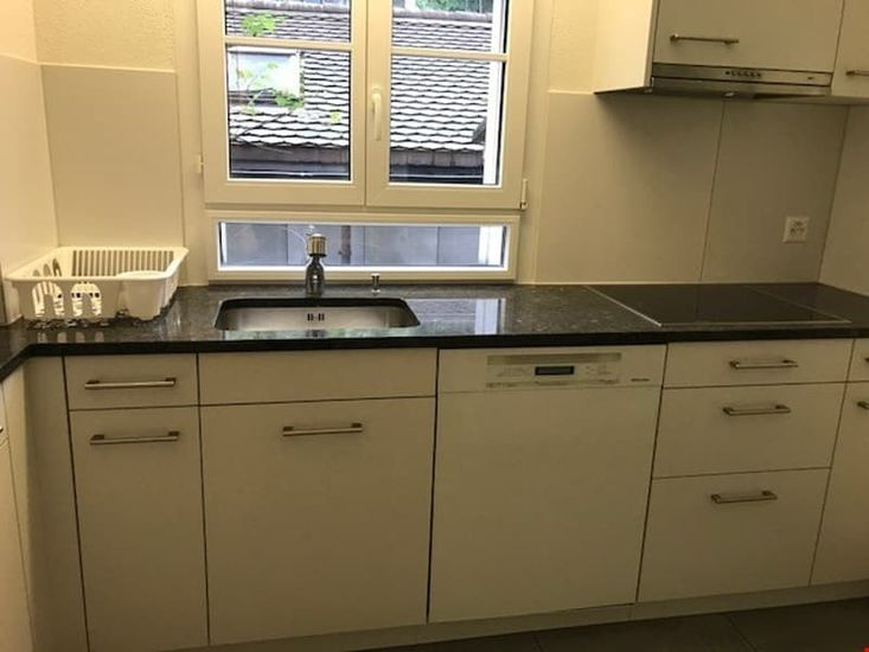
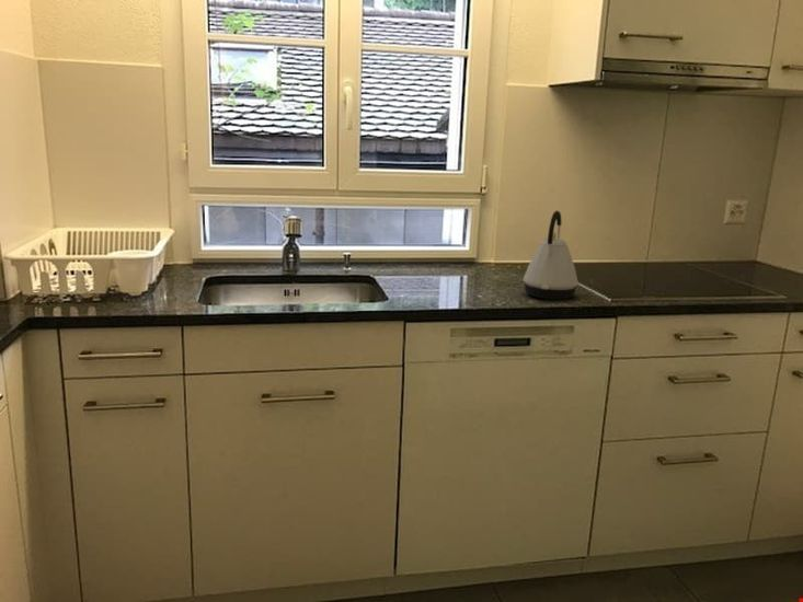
+ kettle (553, 253)
